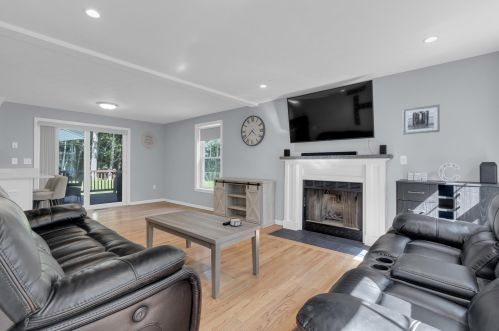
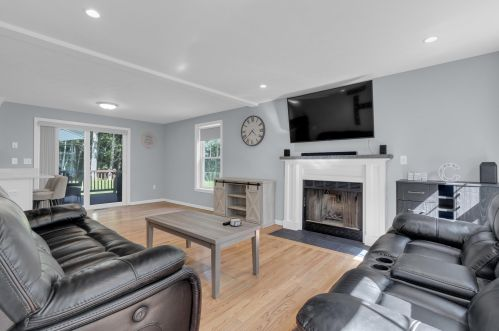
- wall art (420, 120)
